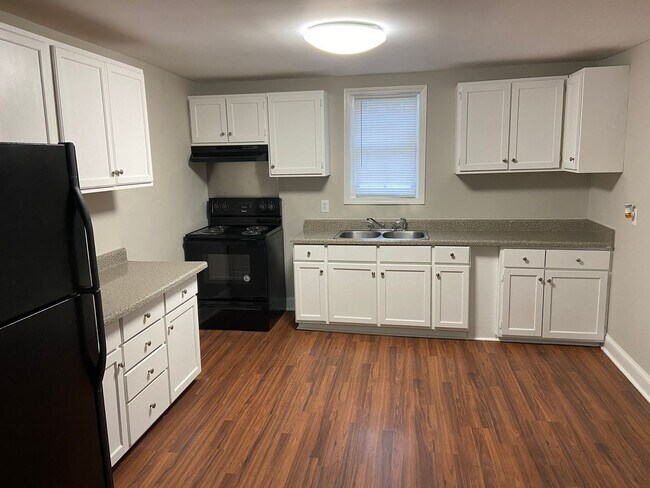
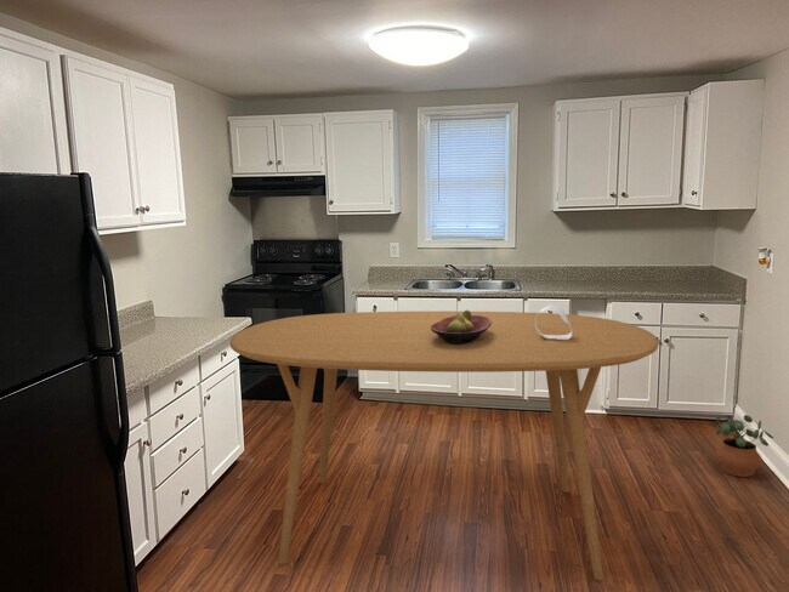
+ potted plant (744, 444)
+ fruit bowl (461, 324)
+ dining table (447, 371)
+ napkin holder (561, 317)
